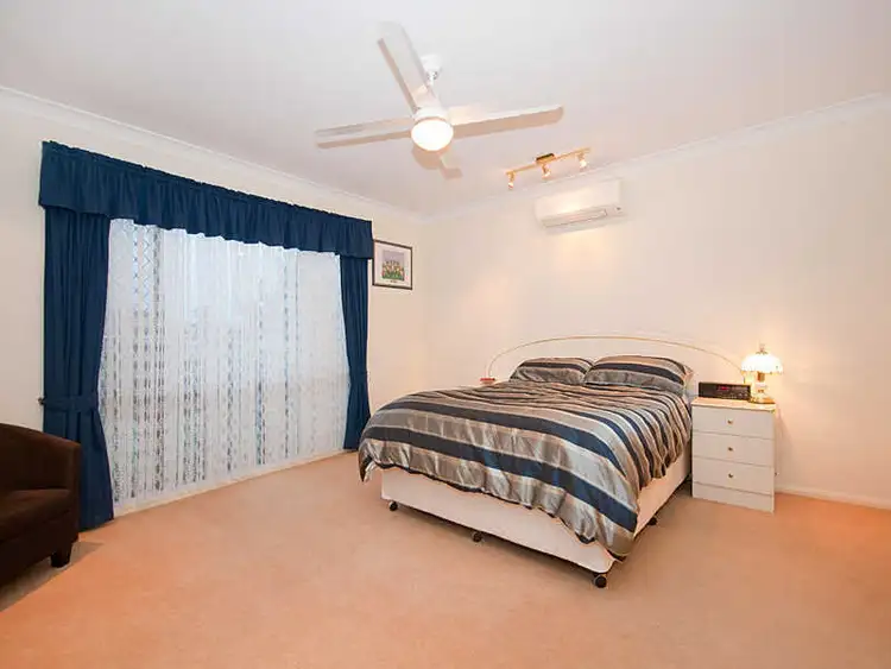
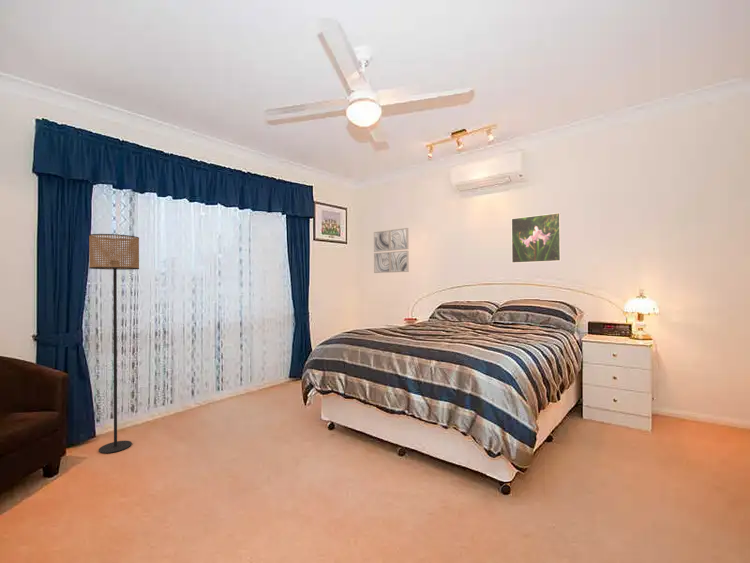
+ floor lamp (115, 341)
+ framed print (535, 239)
+ wall art (390, 250)
